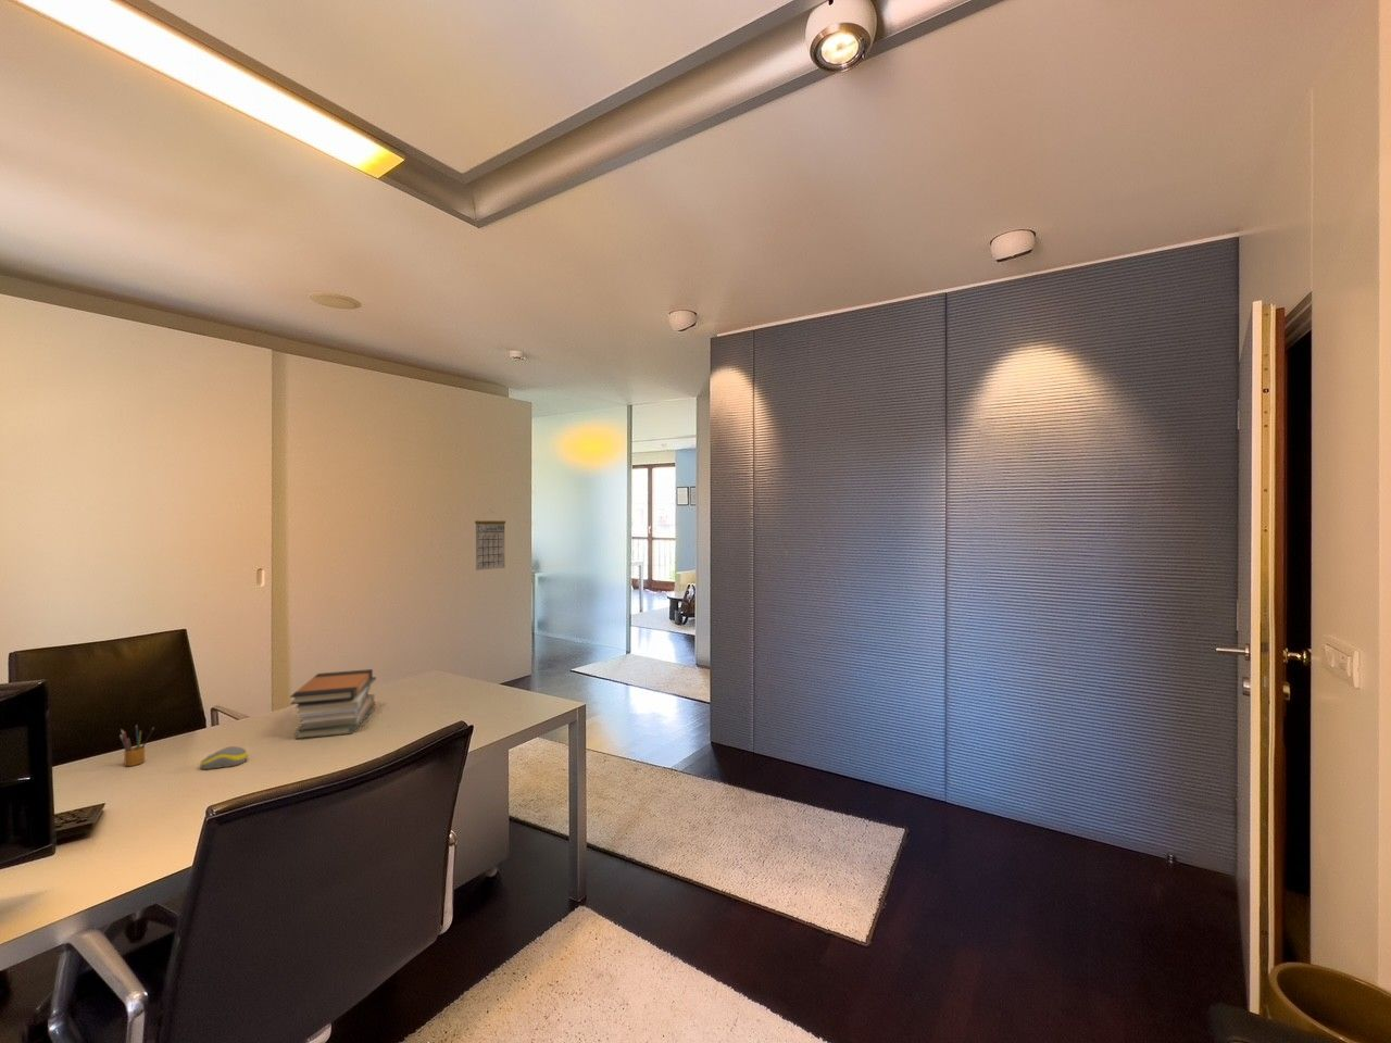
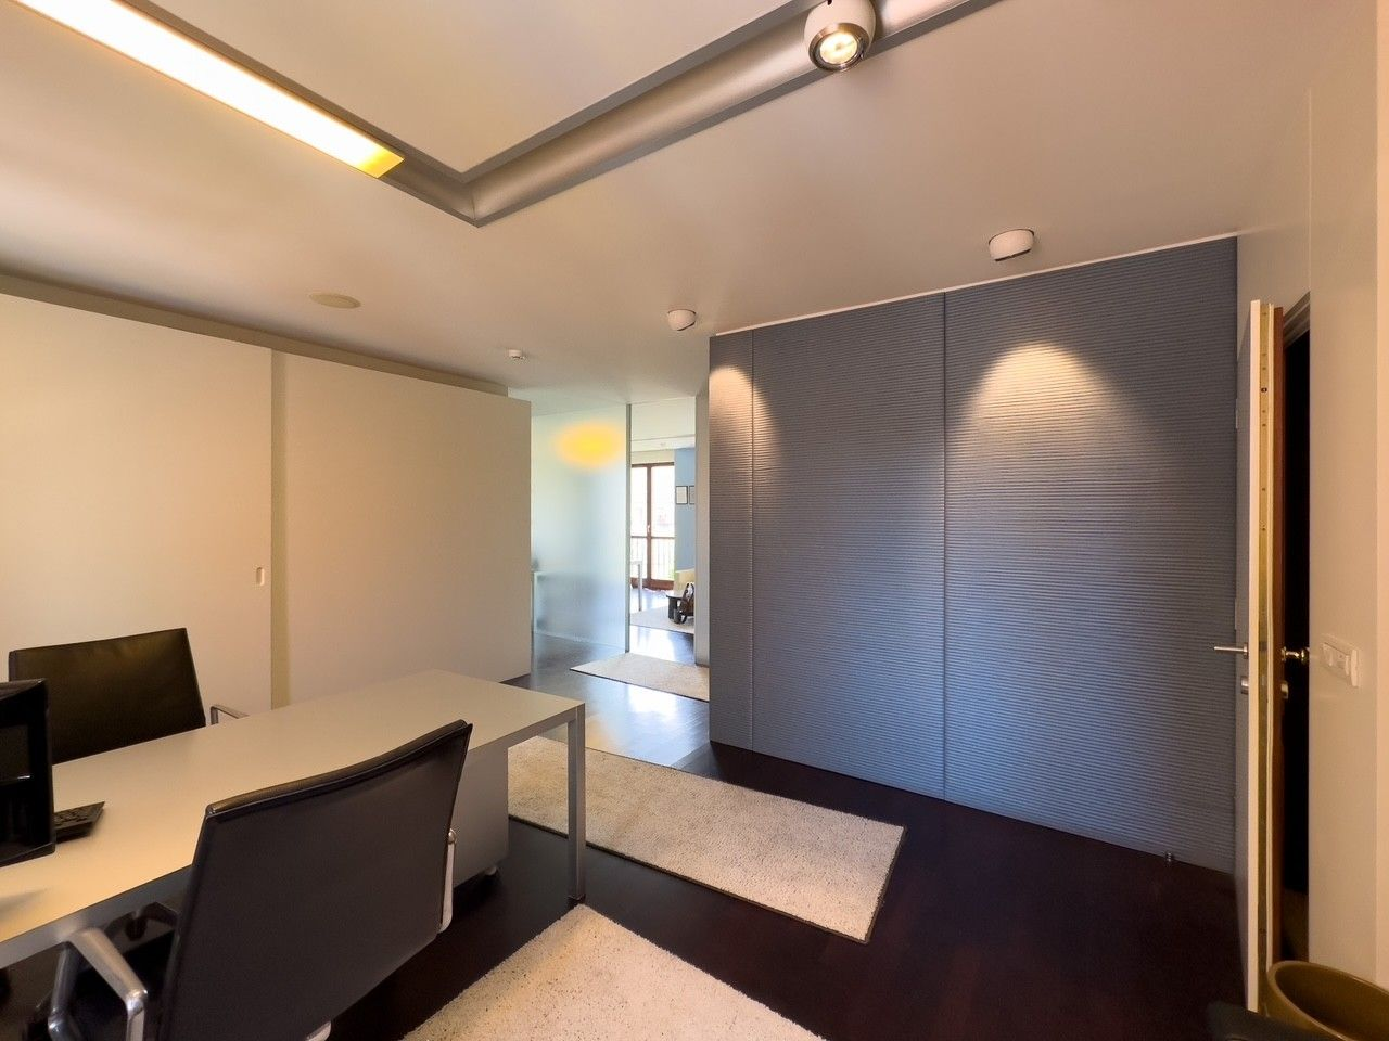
- computer mouse (223, 756)
- calendar (490, 539)
- pencil box (137, 744)
- book stack (336, 702)
